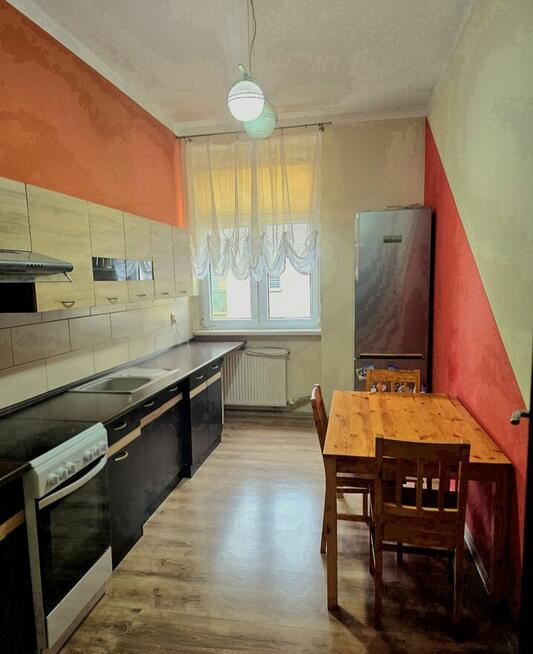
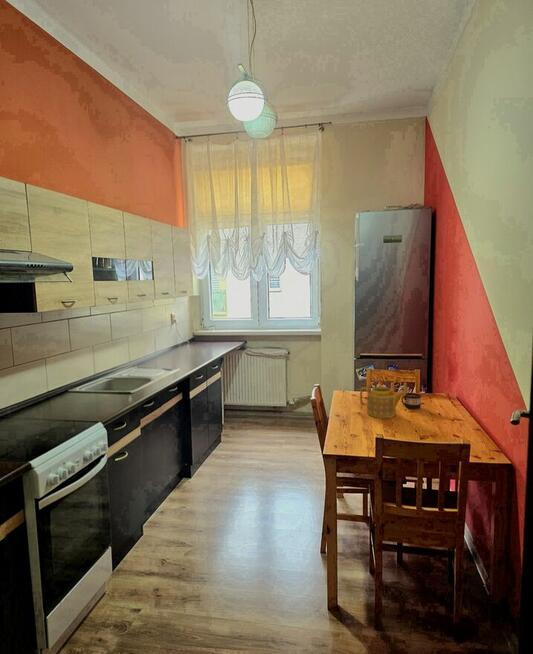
+ cup (411, 401)
+ teapot (382, 401)
